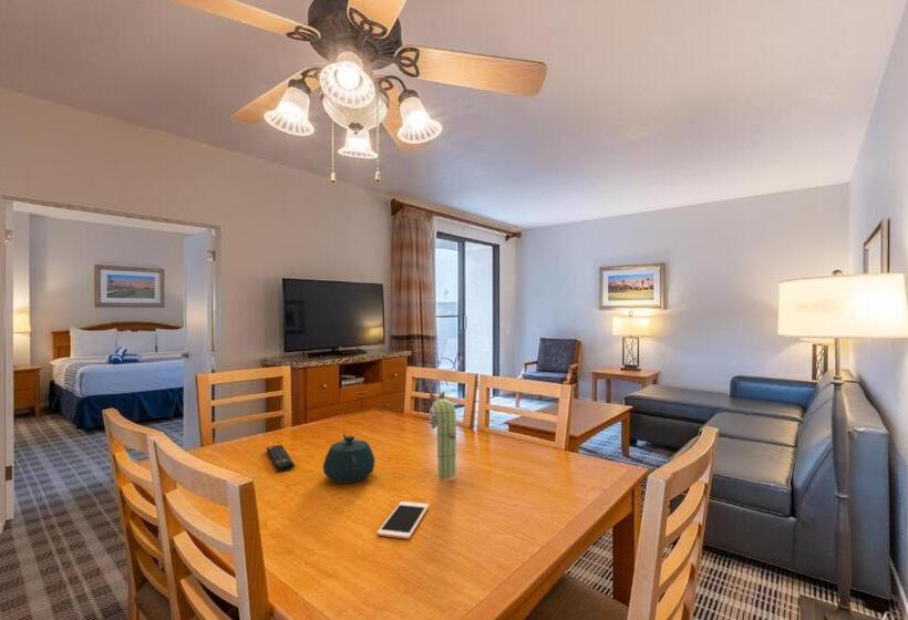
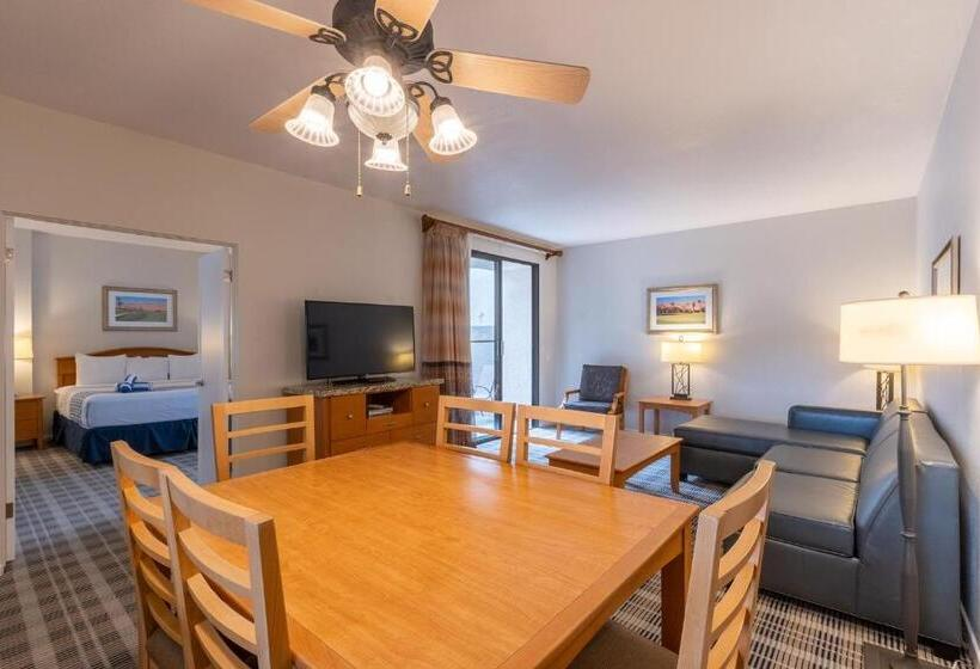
- teapot (349, 455)
- plant (442, 433)
- remote control (279, 457)
- cell phone (404, 518)
